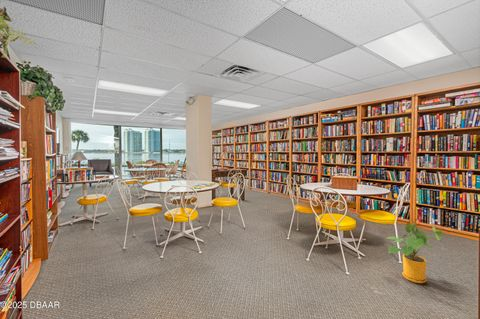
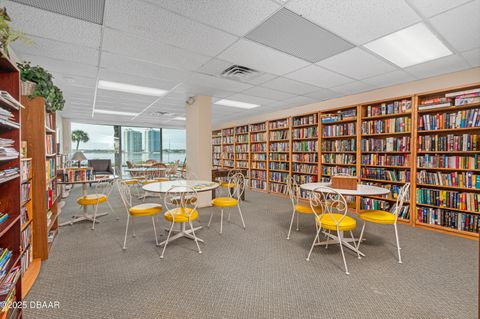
- house plant (412, 251)
